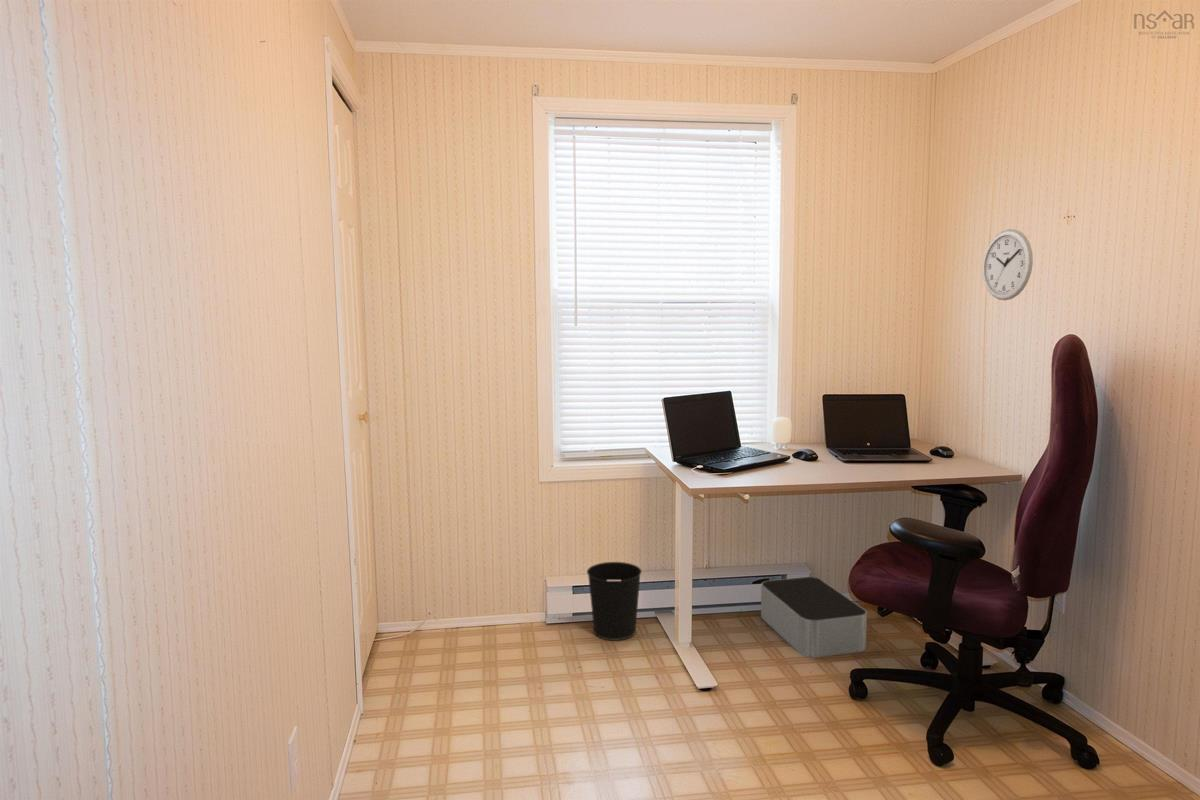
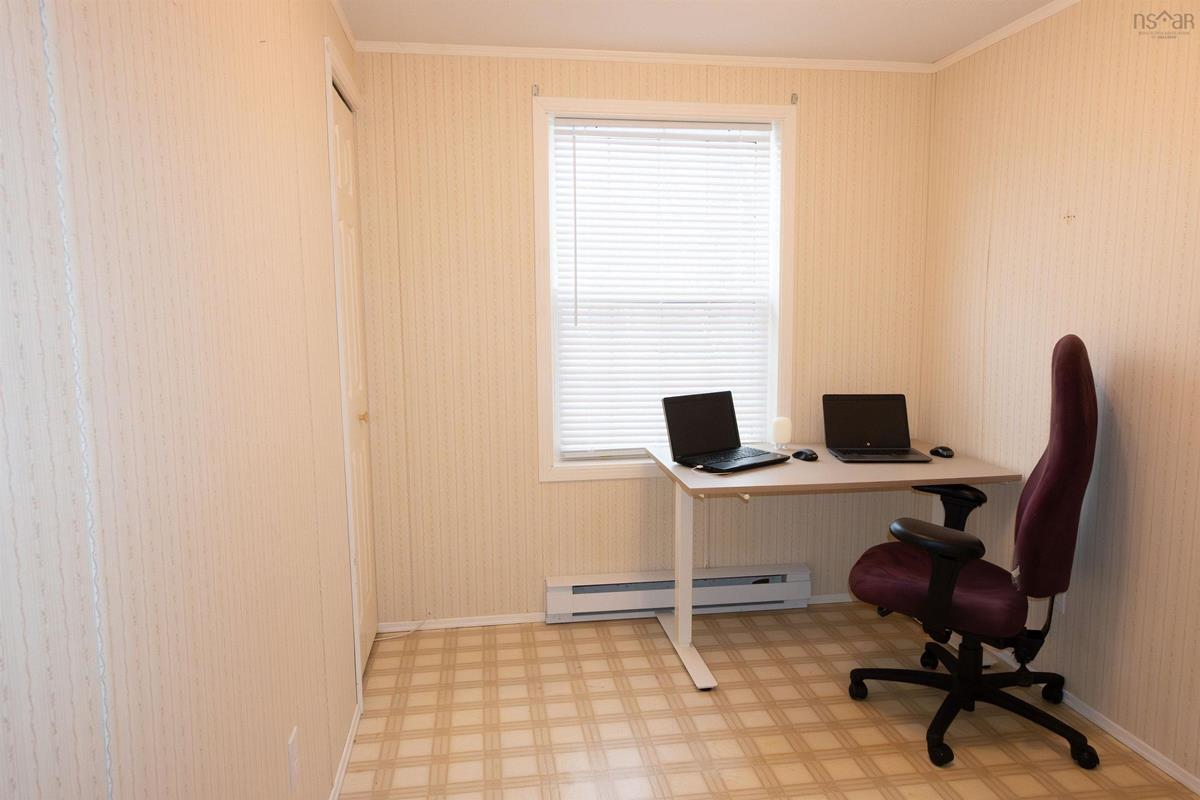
- wastebasket (614, 601)
- wall clock (1005, 265)
- storage bin (811, 614)
